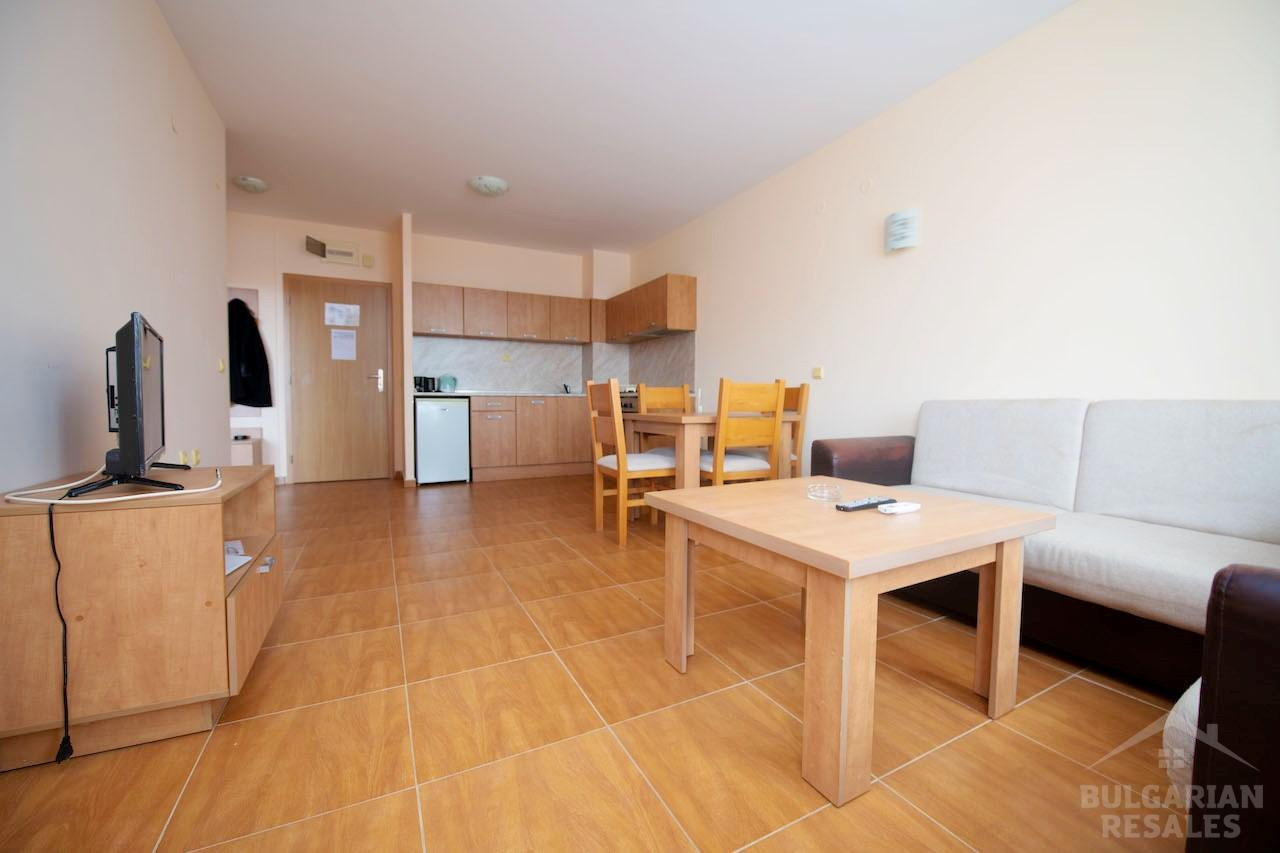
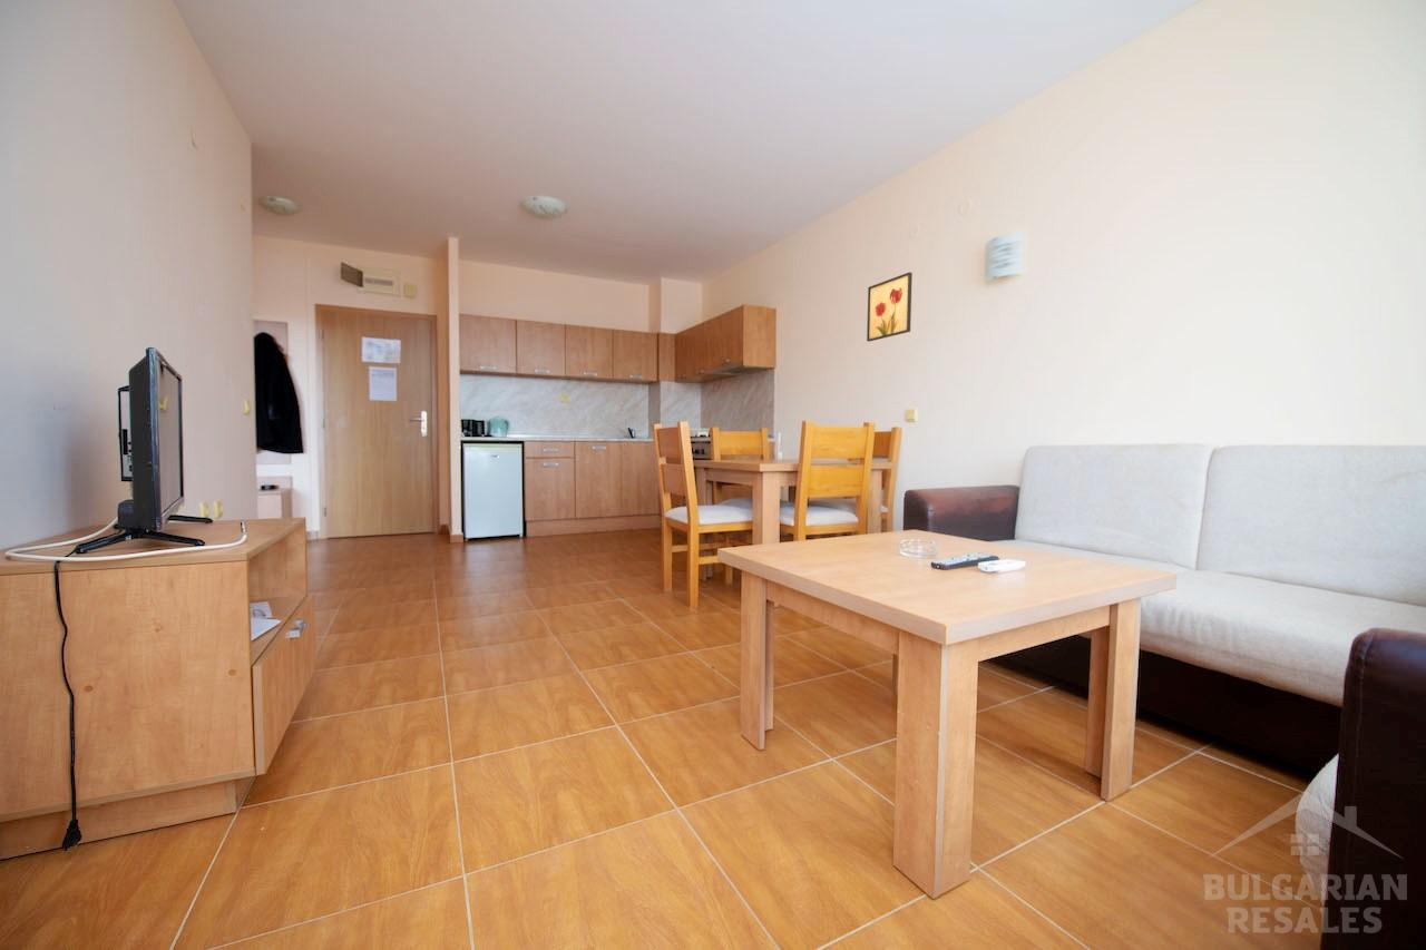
+ wall art (889, 308)
